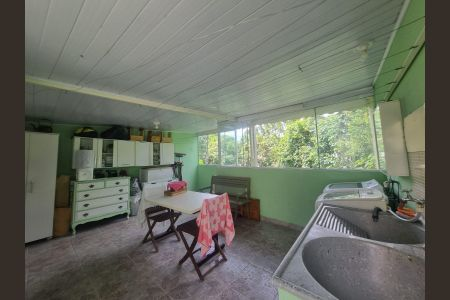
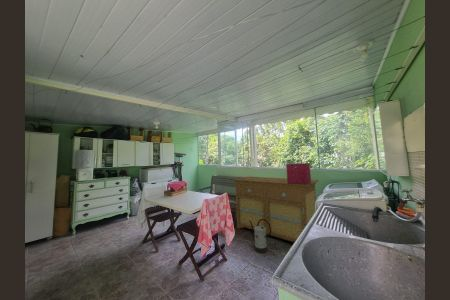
+ sideboard (273, 205)
+ watering can (259, 233)
+ storage bin (298, 172)
